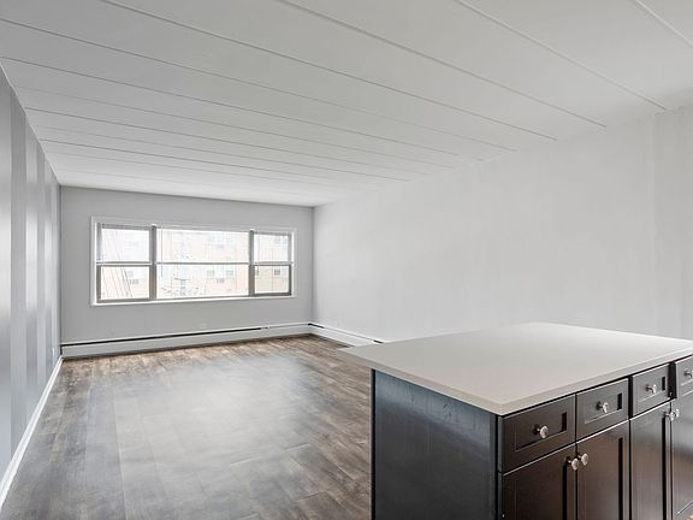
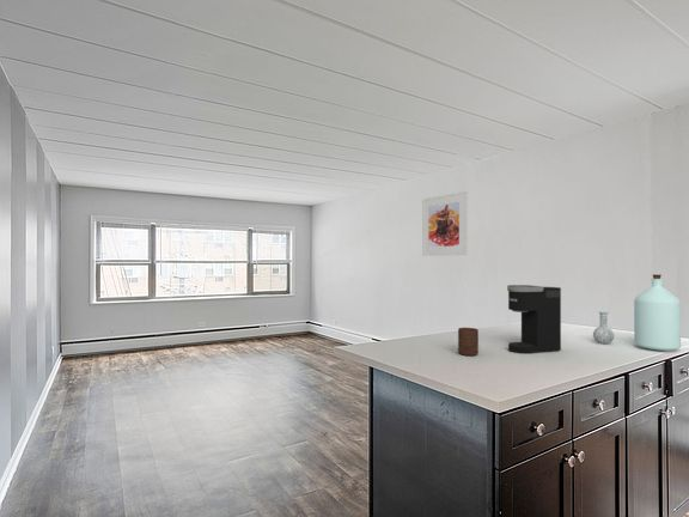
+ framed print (443, 225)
+ cup (468, 340)
+ coffee maker (533, 317)
+ bottle (634, 310)
